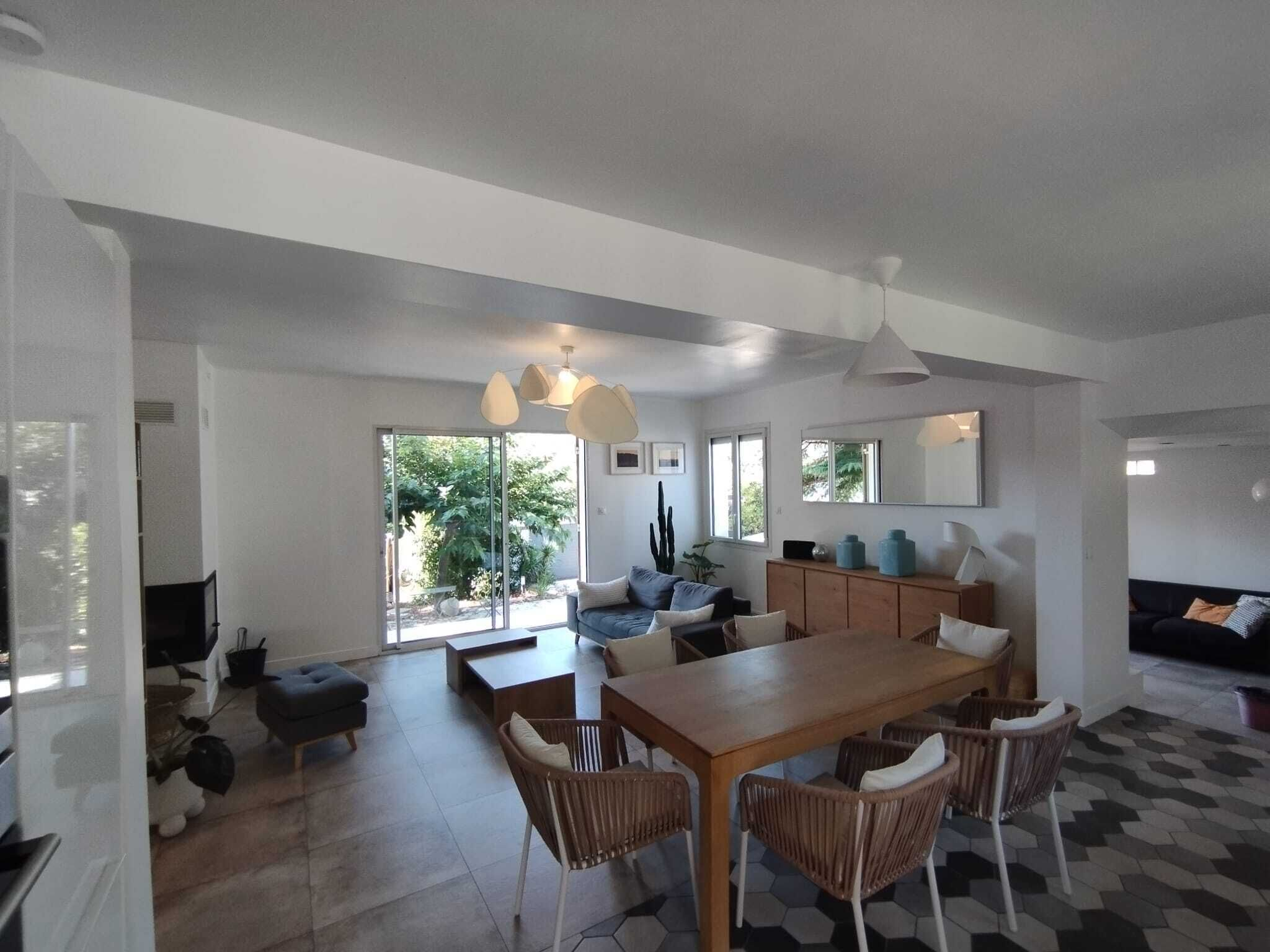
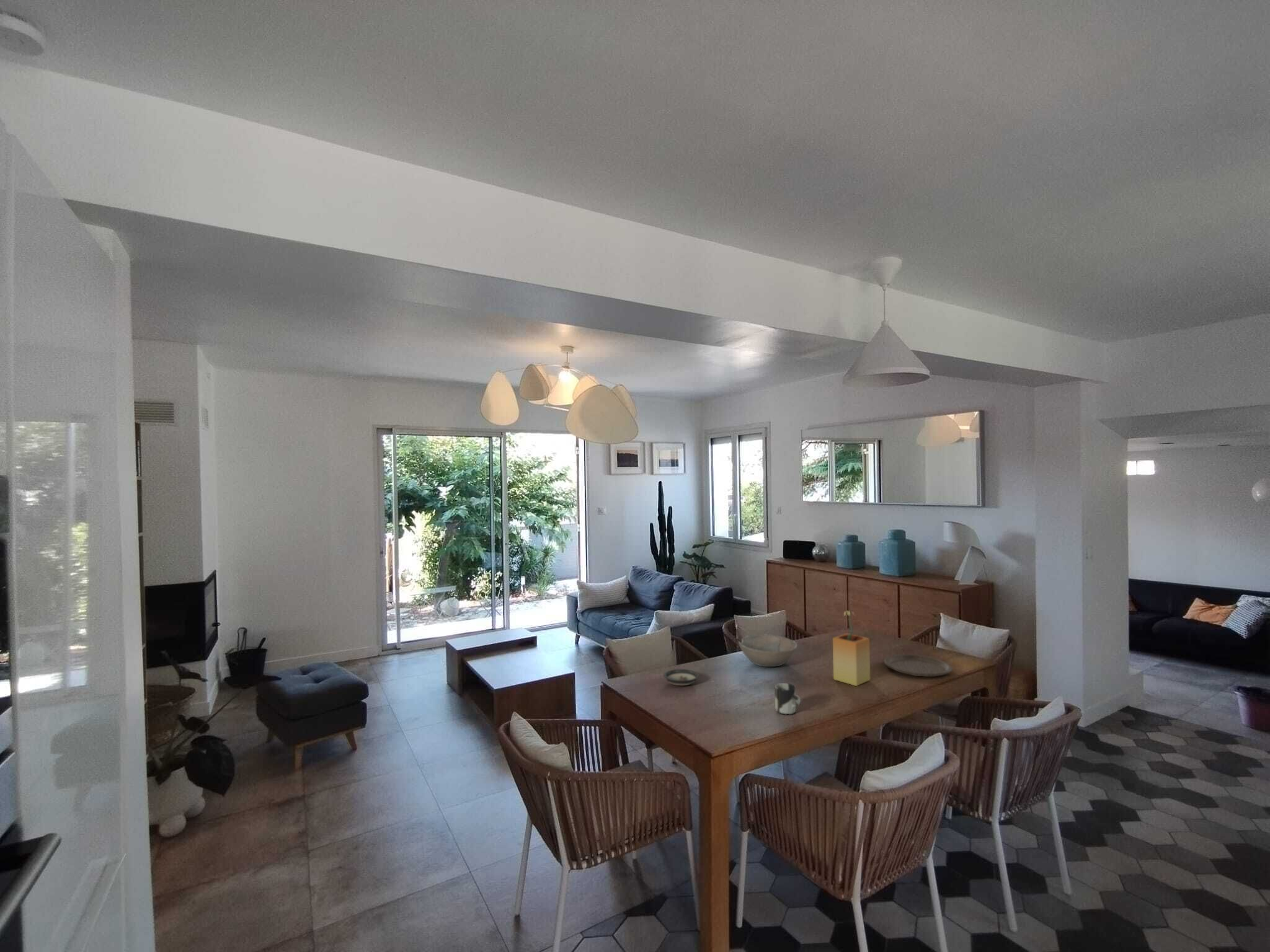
+ saucer (681, 679)
+ potted plant (851, 645)
+ cup (788, 700)
+ bowl (768, 653)
+ plate (917, 666)
